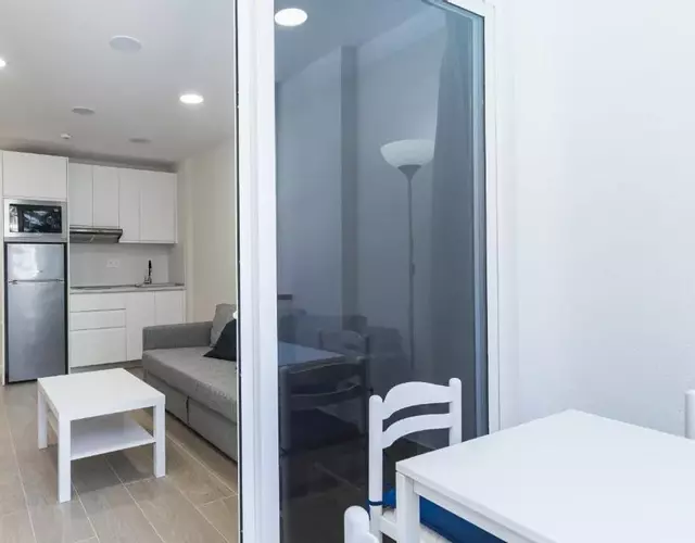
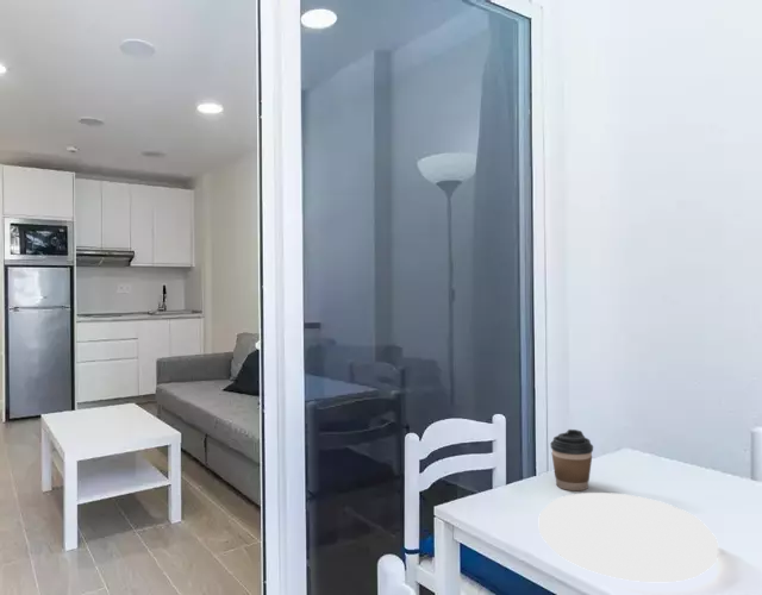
+ plate (623, 531)
+ coffee cup (572, 458)
